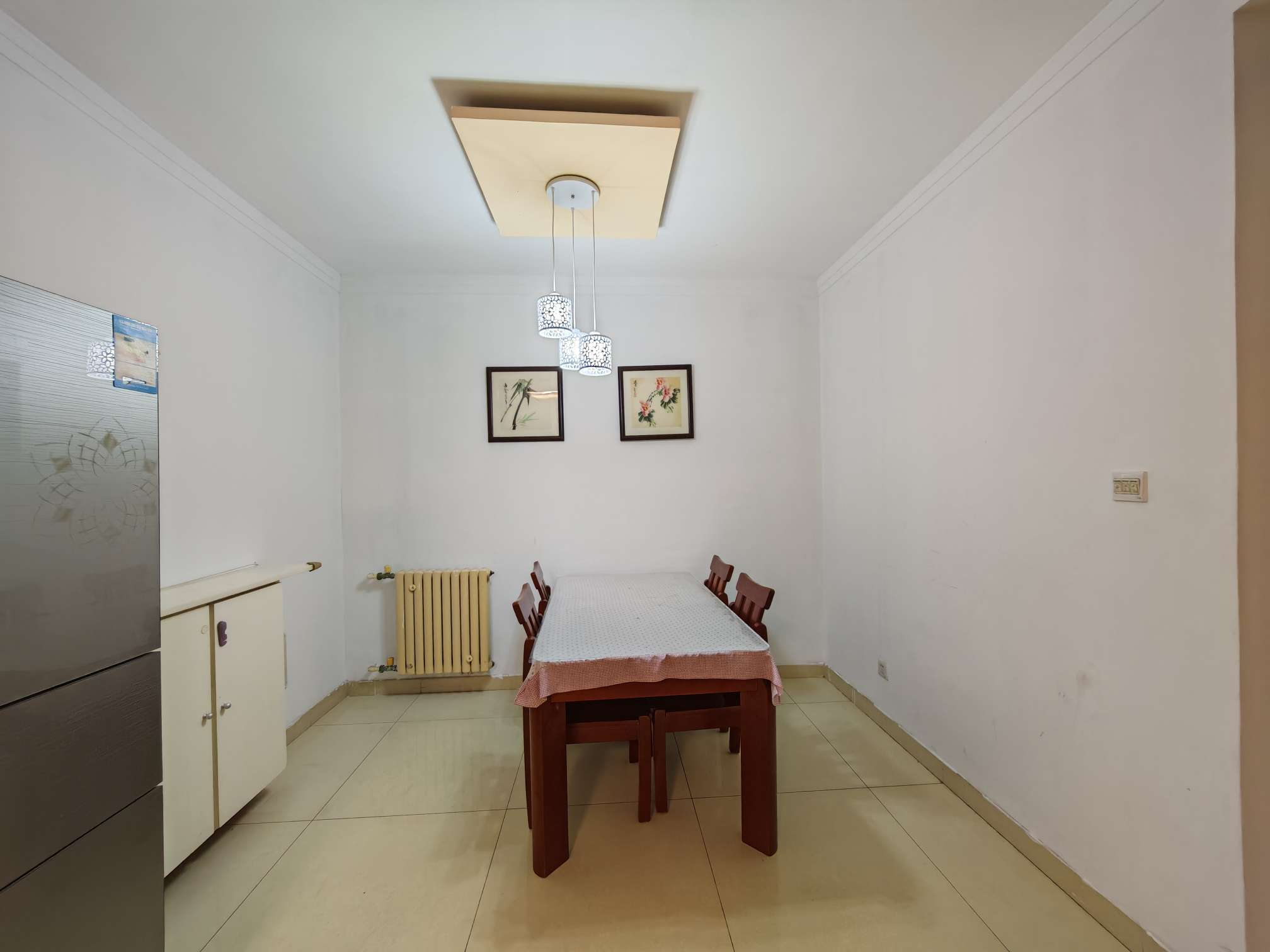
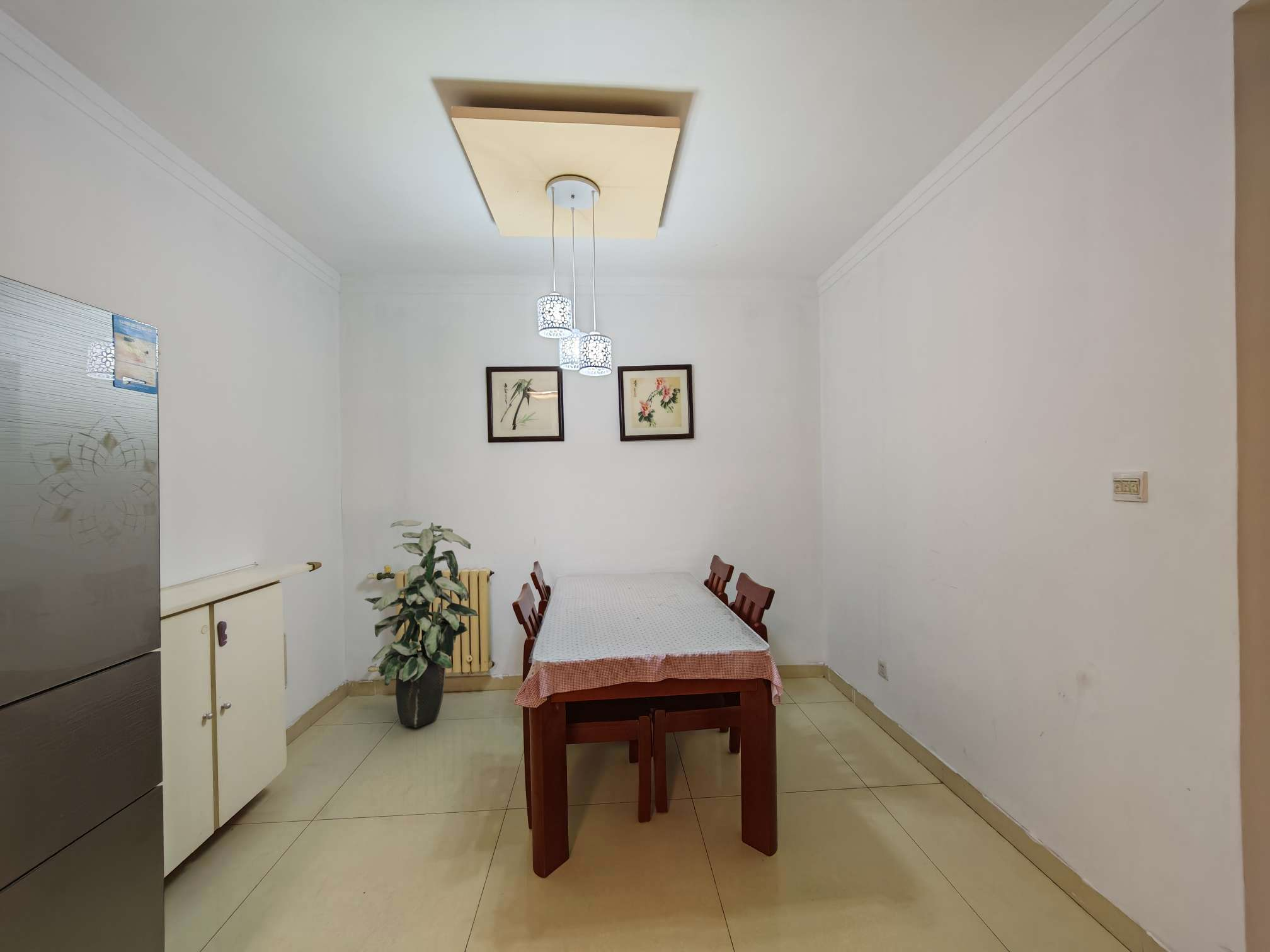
+ indoor plant (420, 618)
